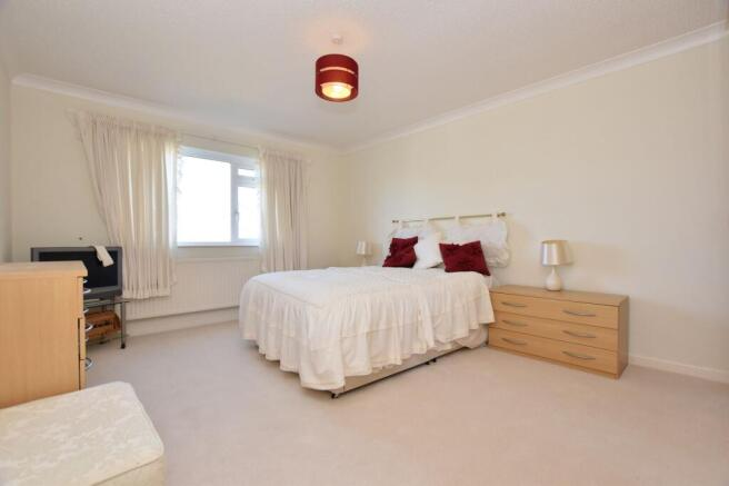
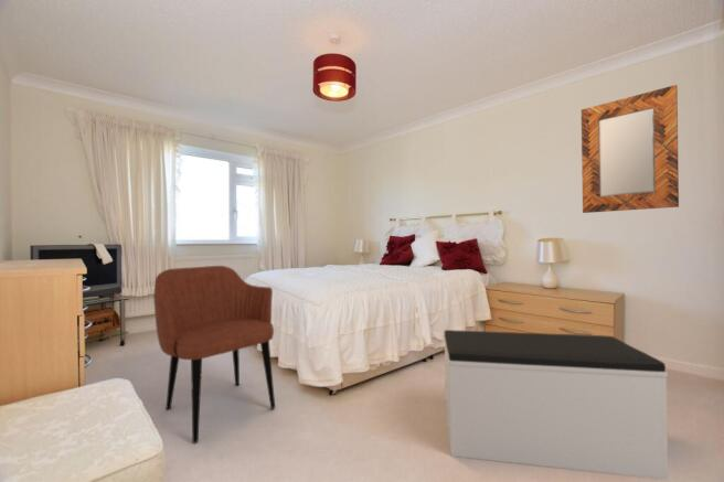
+ bench (536, 390)
+ home mirror (626, 154)
+ armchair (215, 338)
